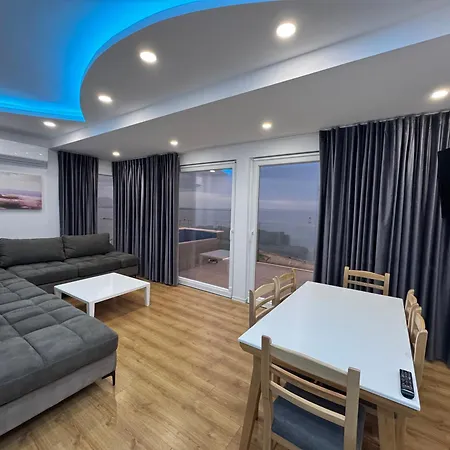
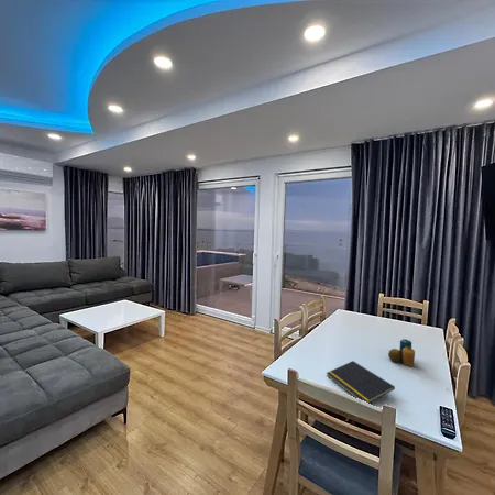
+ notepad (358, 380)
+ candle (403, 351)
